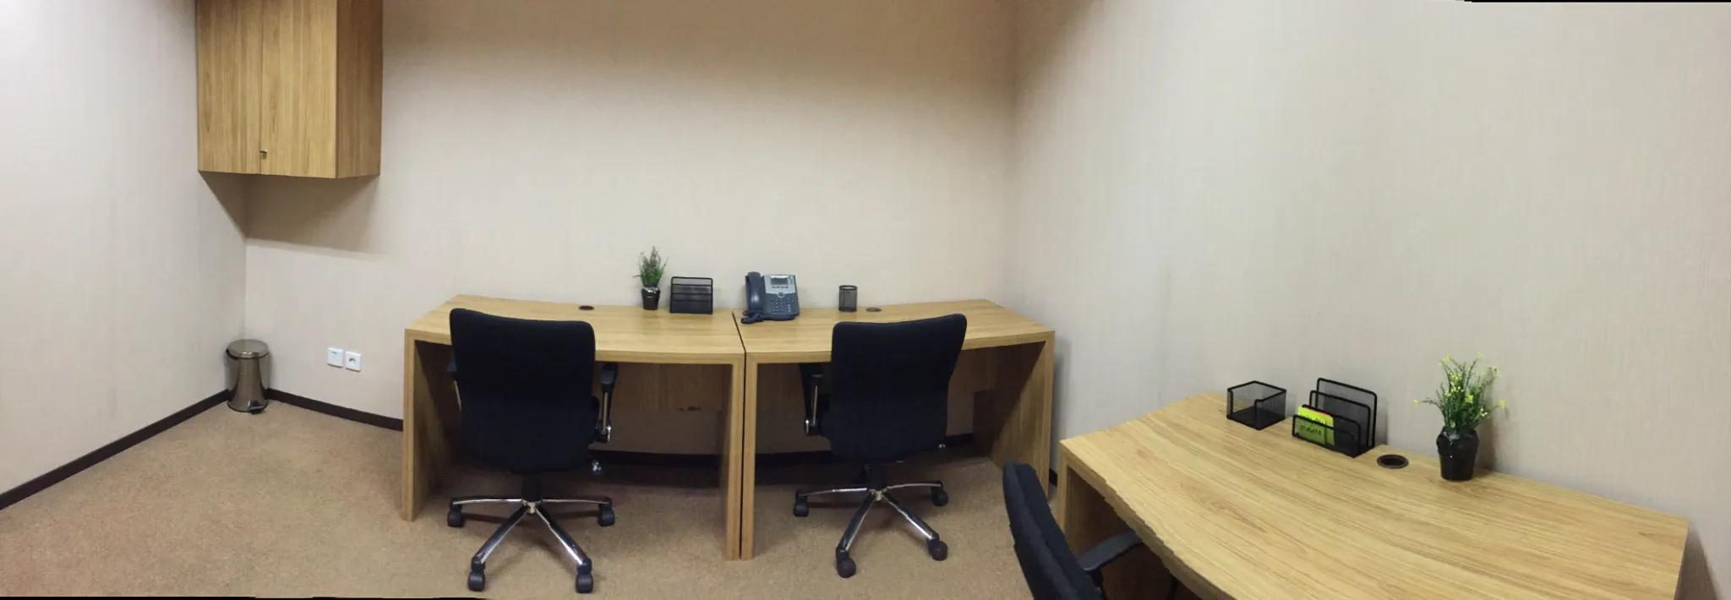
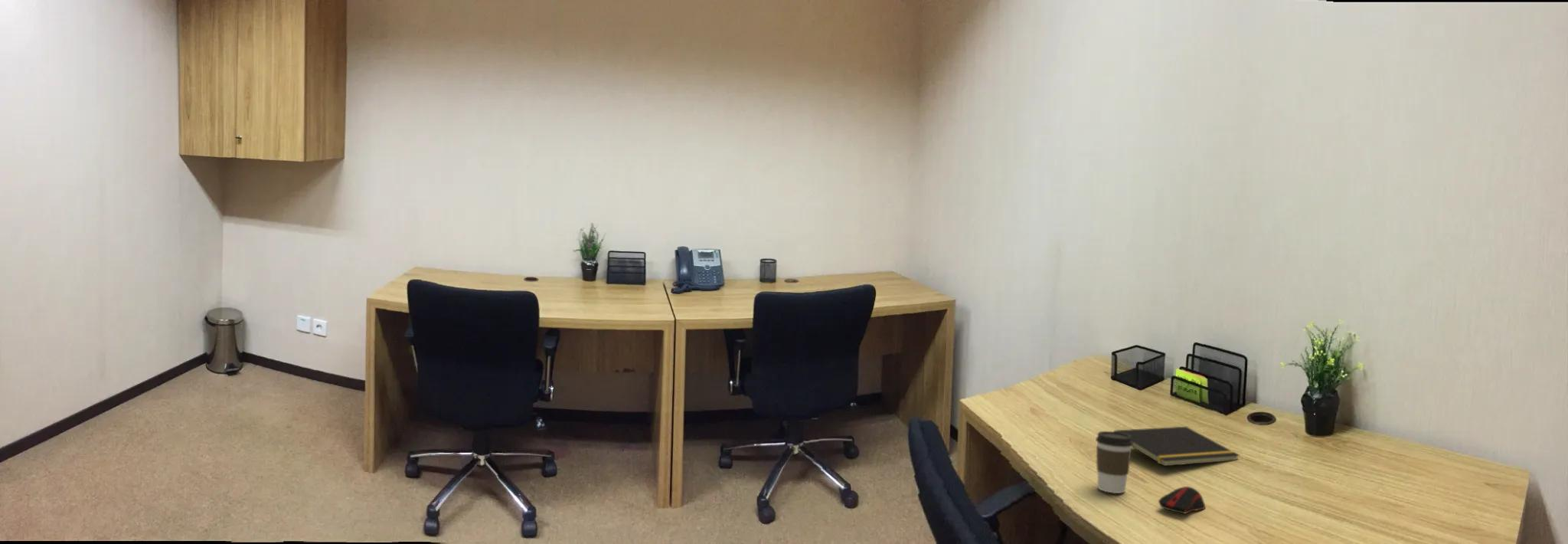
+ notepad (1175, 444)
+ computer mouse (1183, 497)
+ coffee cup (1112, 462)
